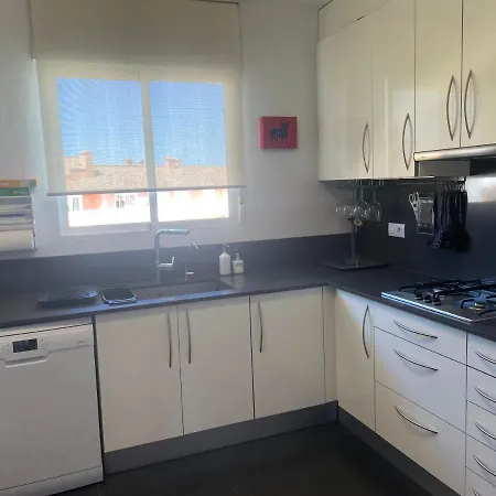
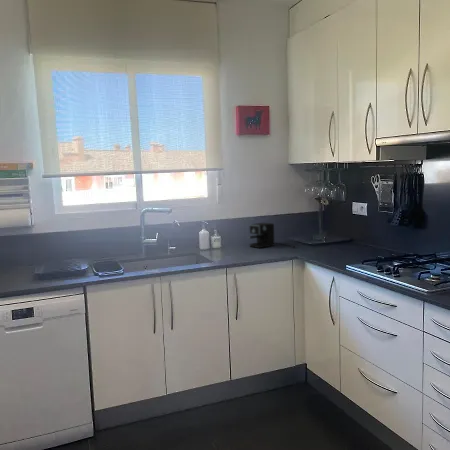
+ coffee maker (271, 235)
